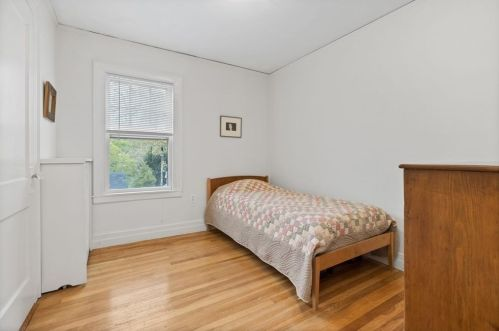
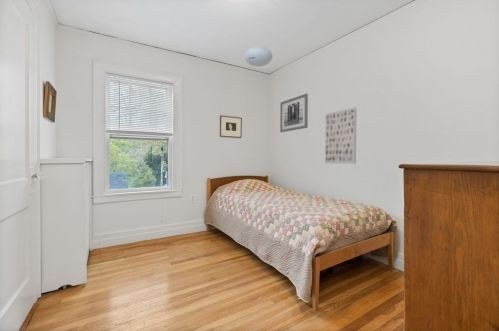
+ wall art (339, 137)
+ wall art (293, 114)
+ ceiling light (258, 56)
